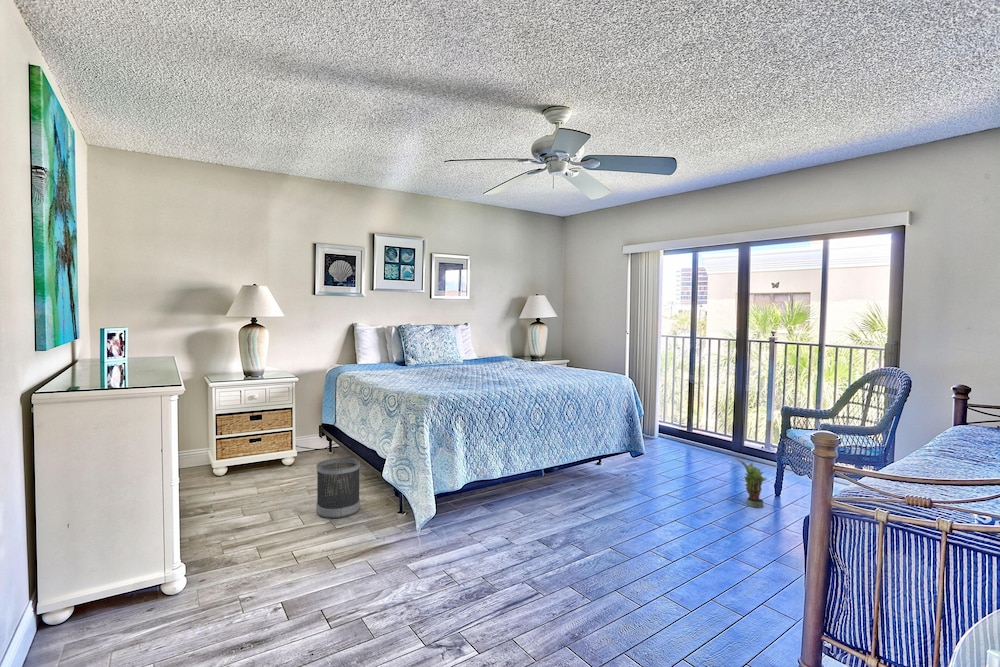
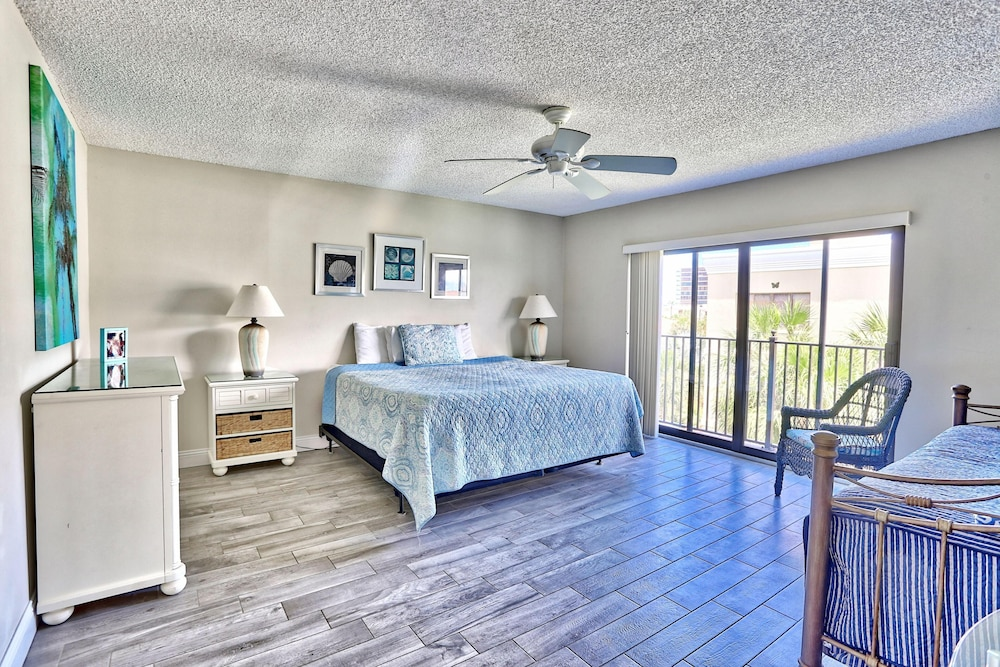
- wastebasket (338, 486)
- potted plant (751, 482)
